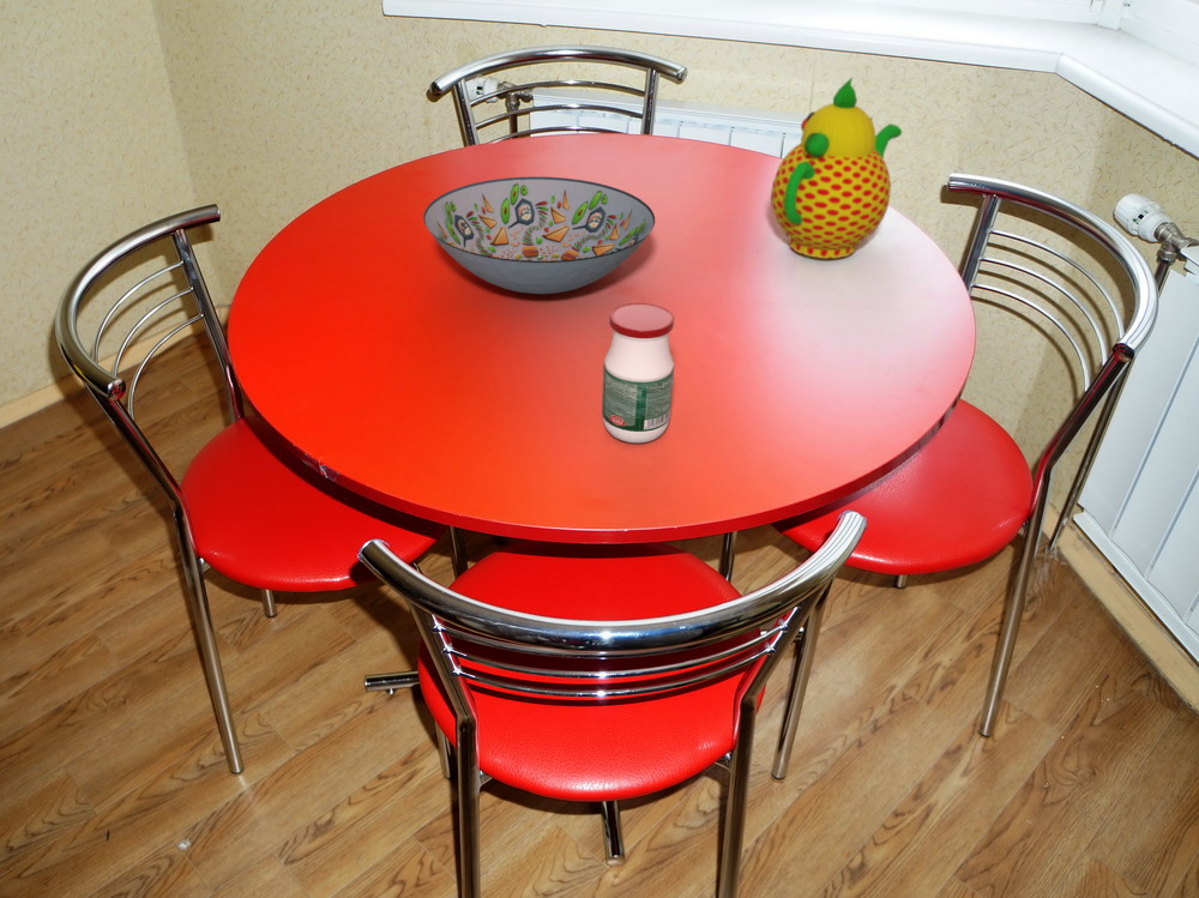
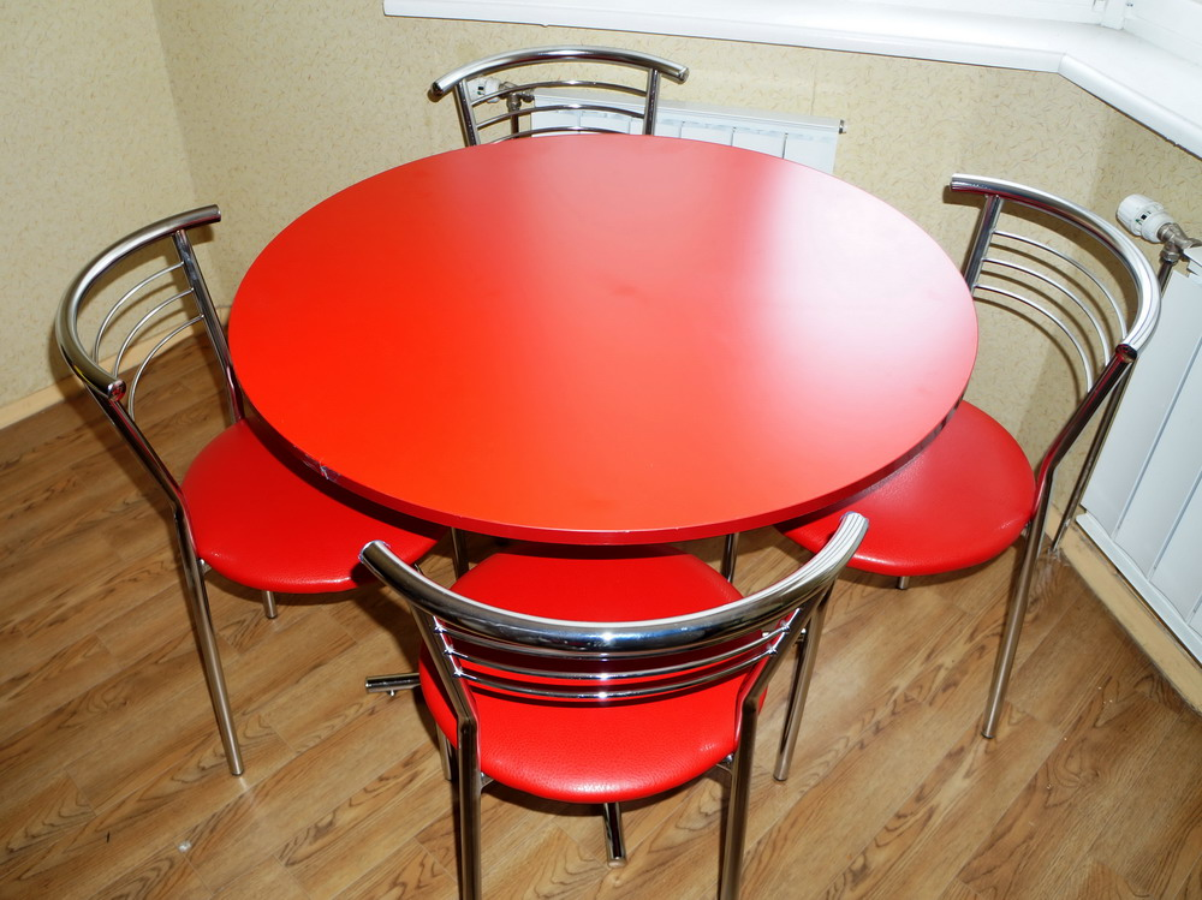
- teapot (844, 161)
- jar (638, 374)
- decorative bowl (540, 248)
